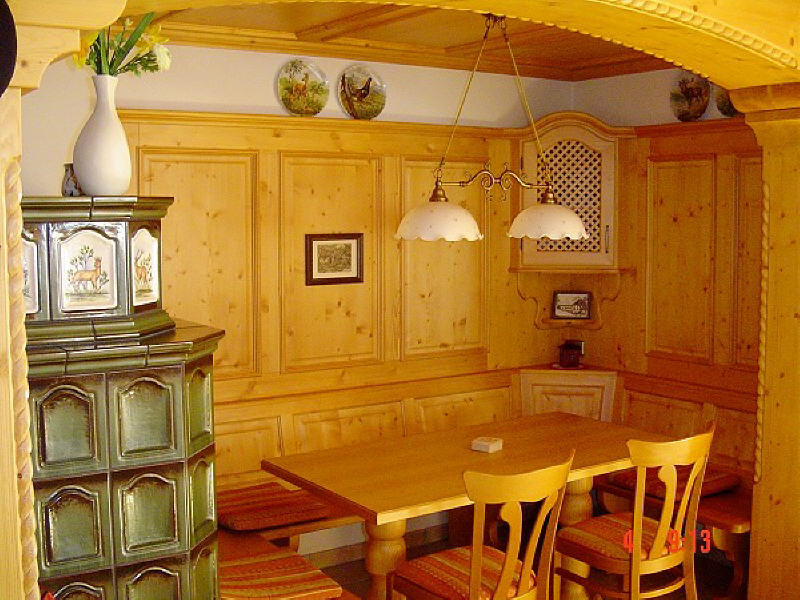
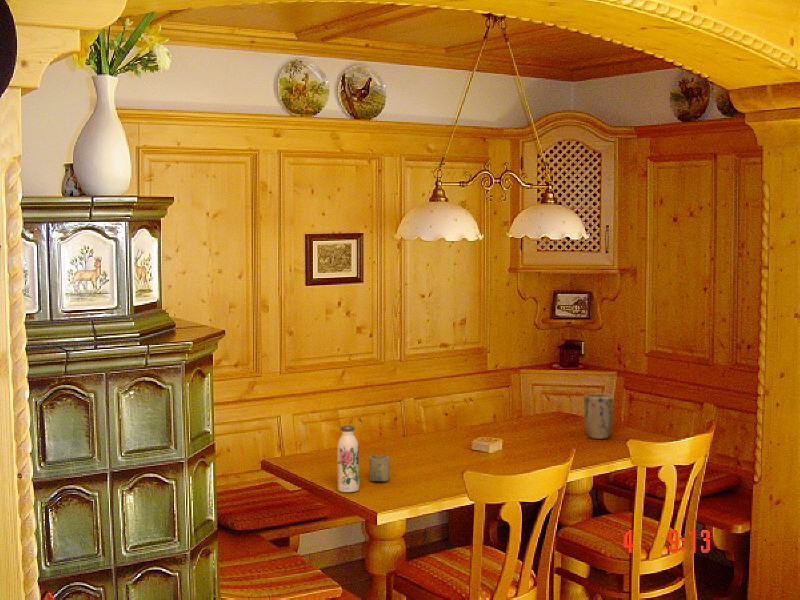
+ cup (379, 468)
+ plant pot (598, 416)
+ water bottle (348, 458)
